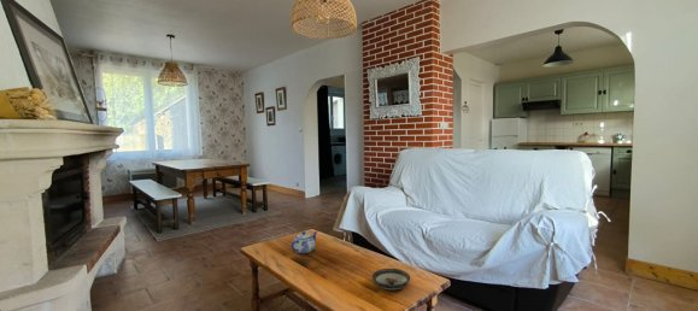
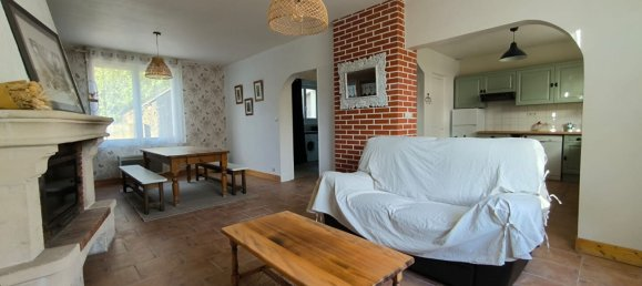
- saucer (391, 280)
- teapot (305, 240)
